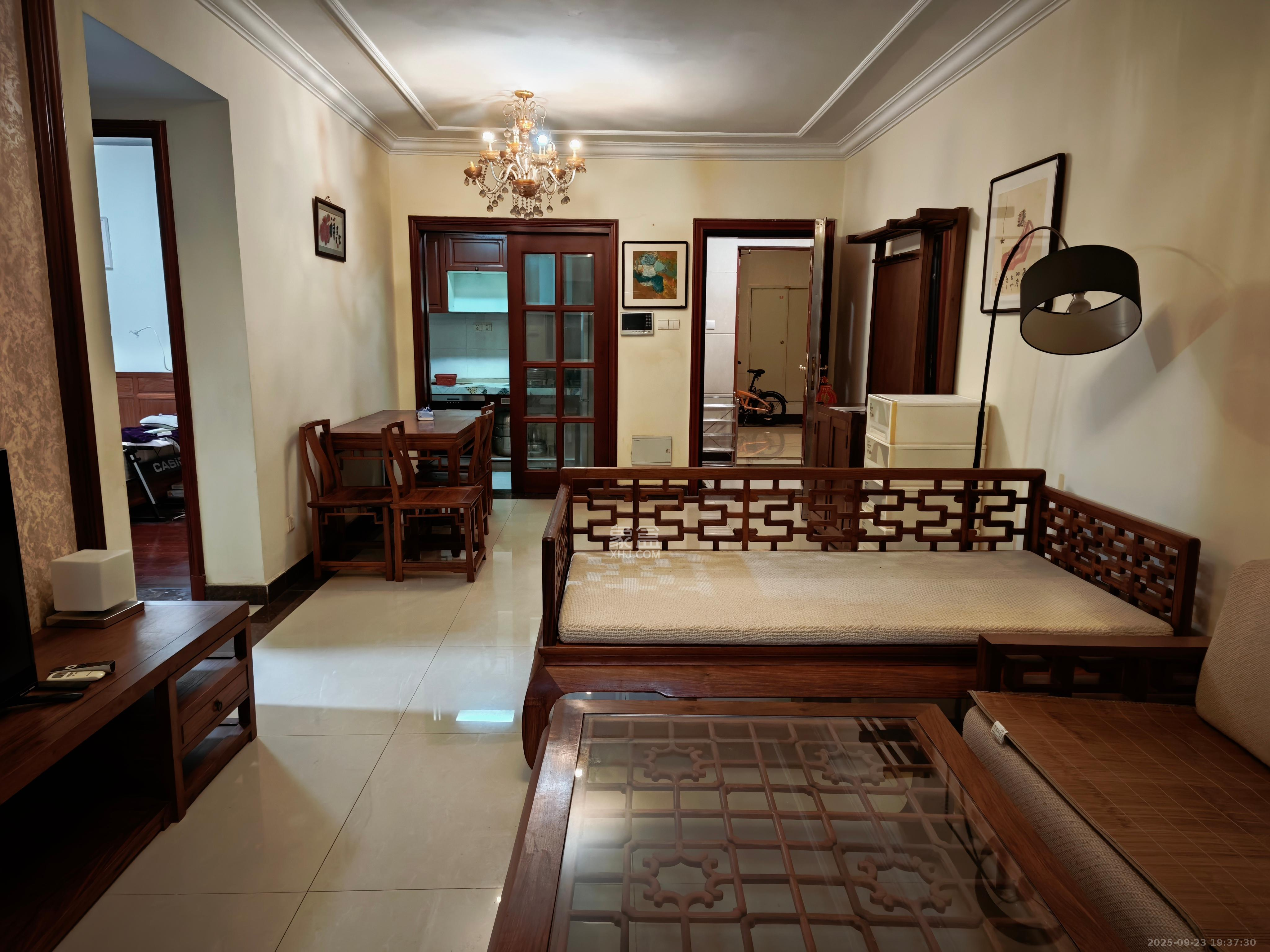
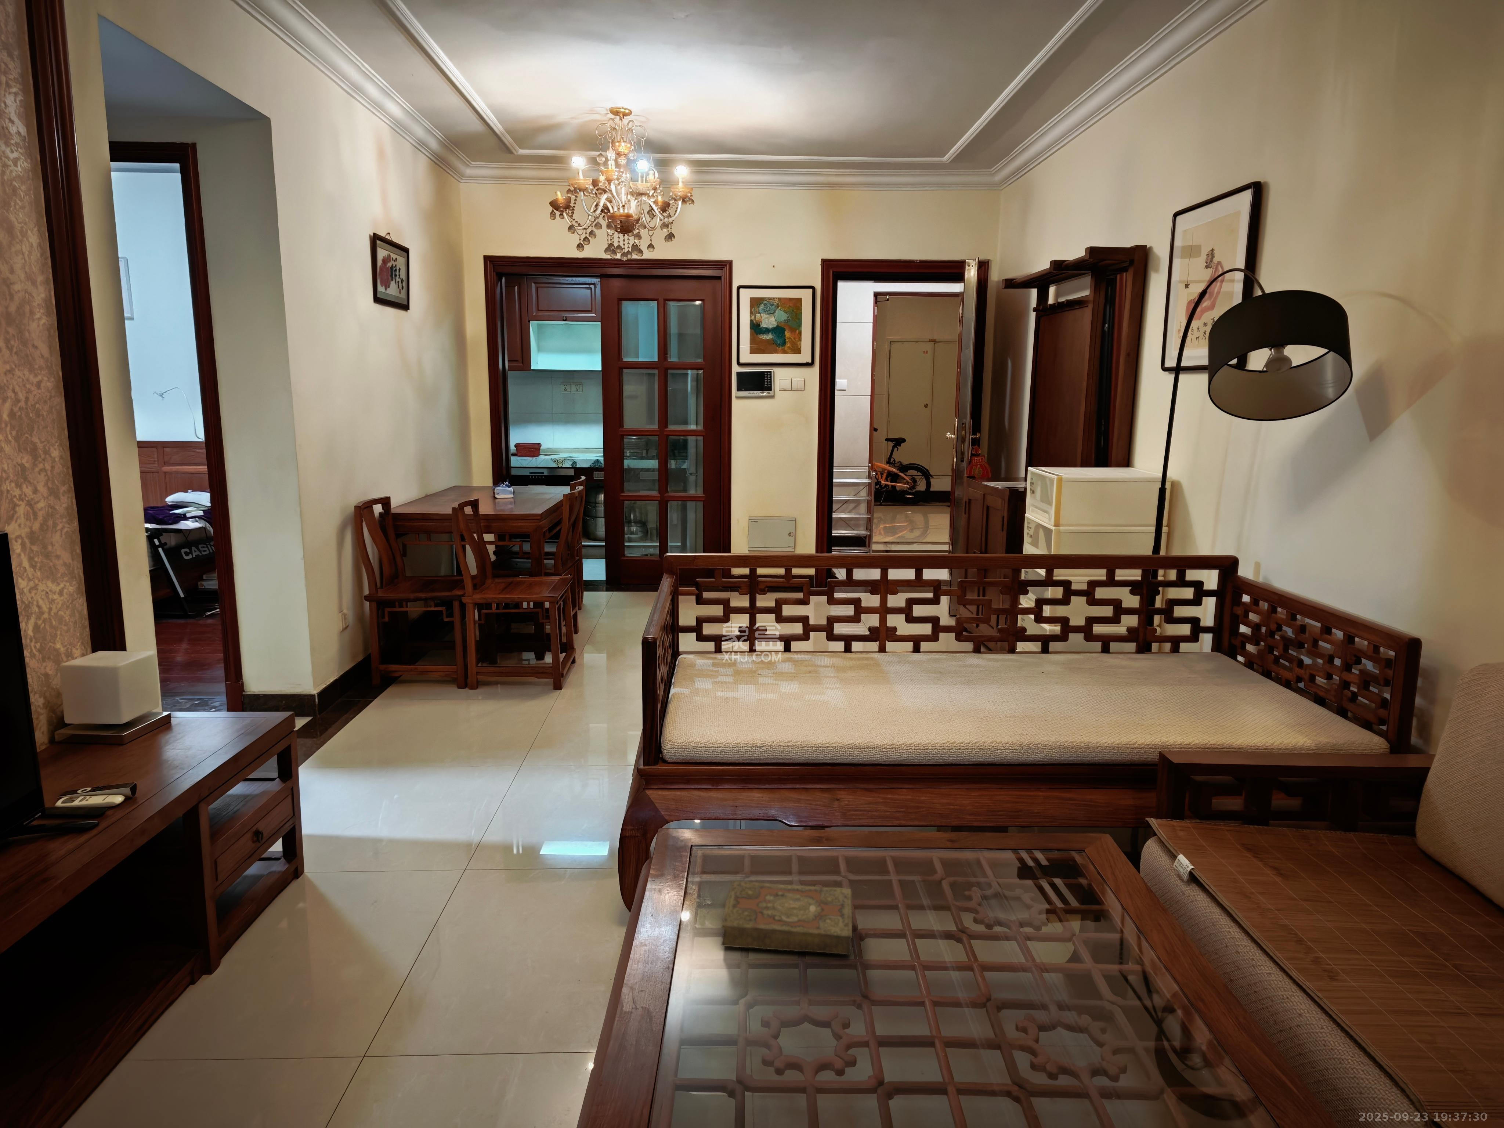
+ book (788, 917)
